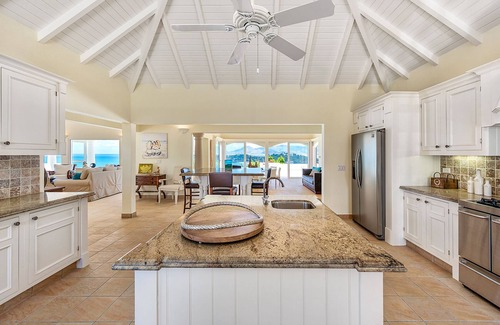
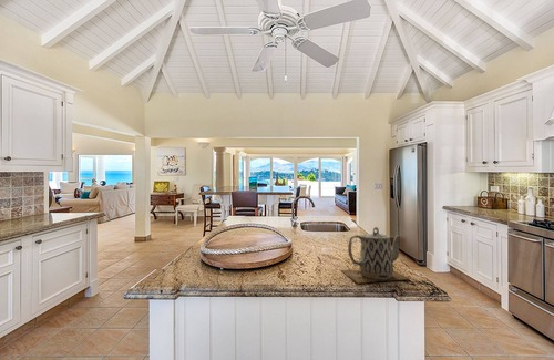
+ teapot (373, 250)
